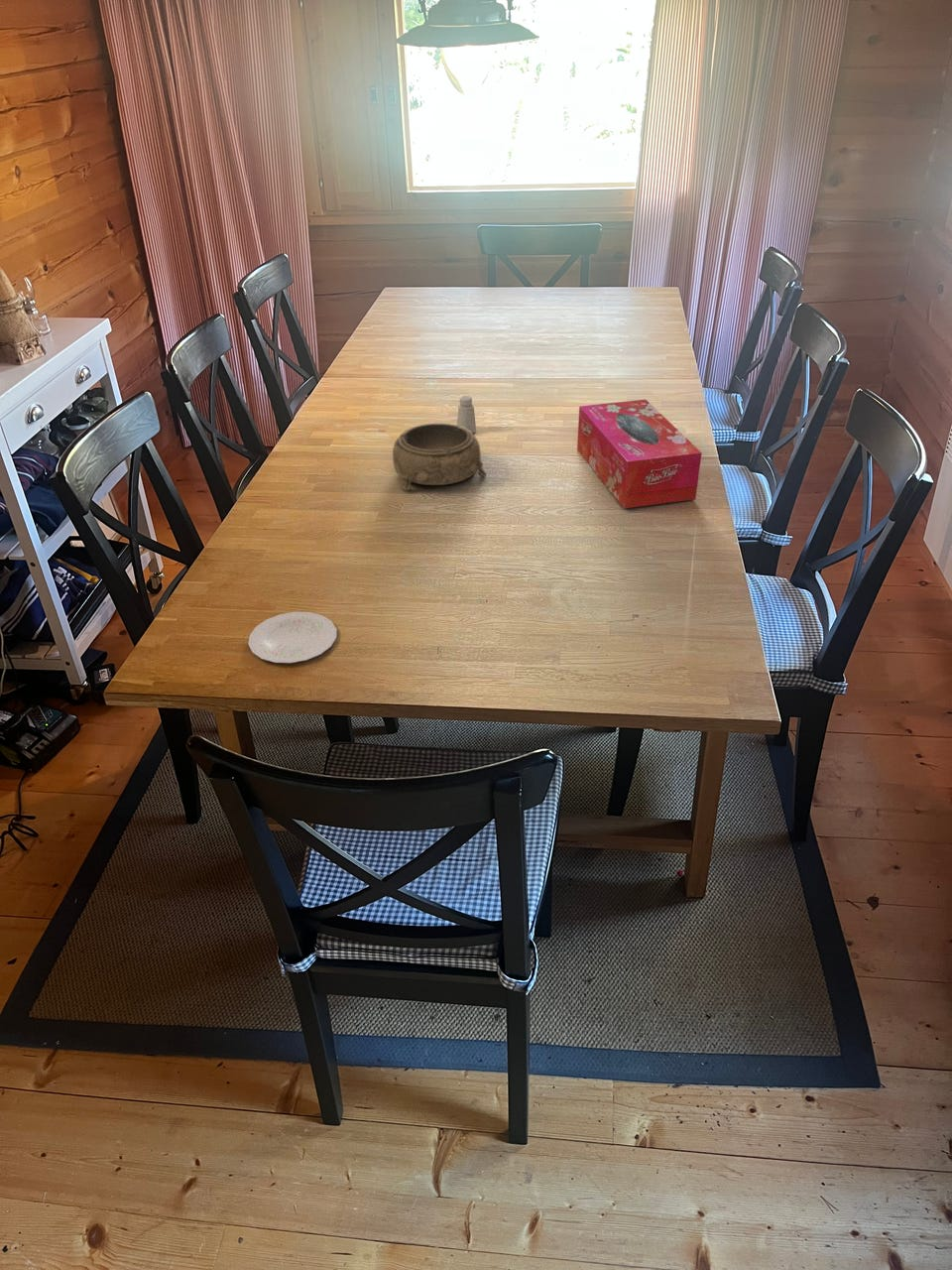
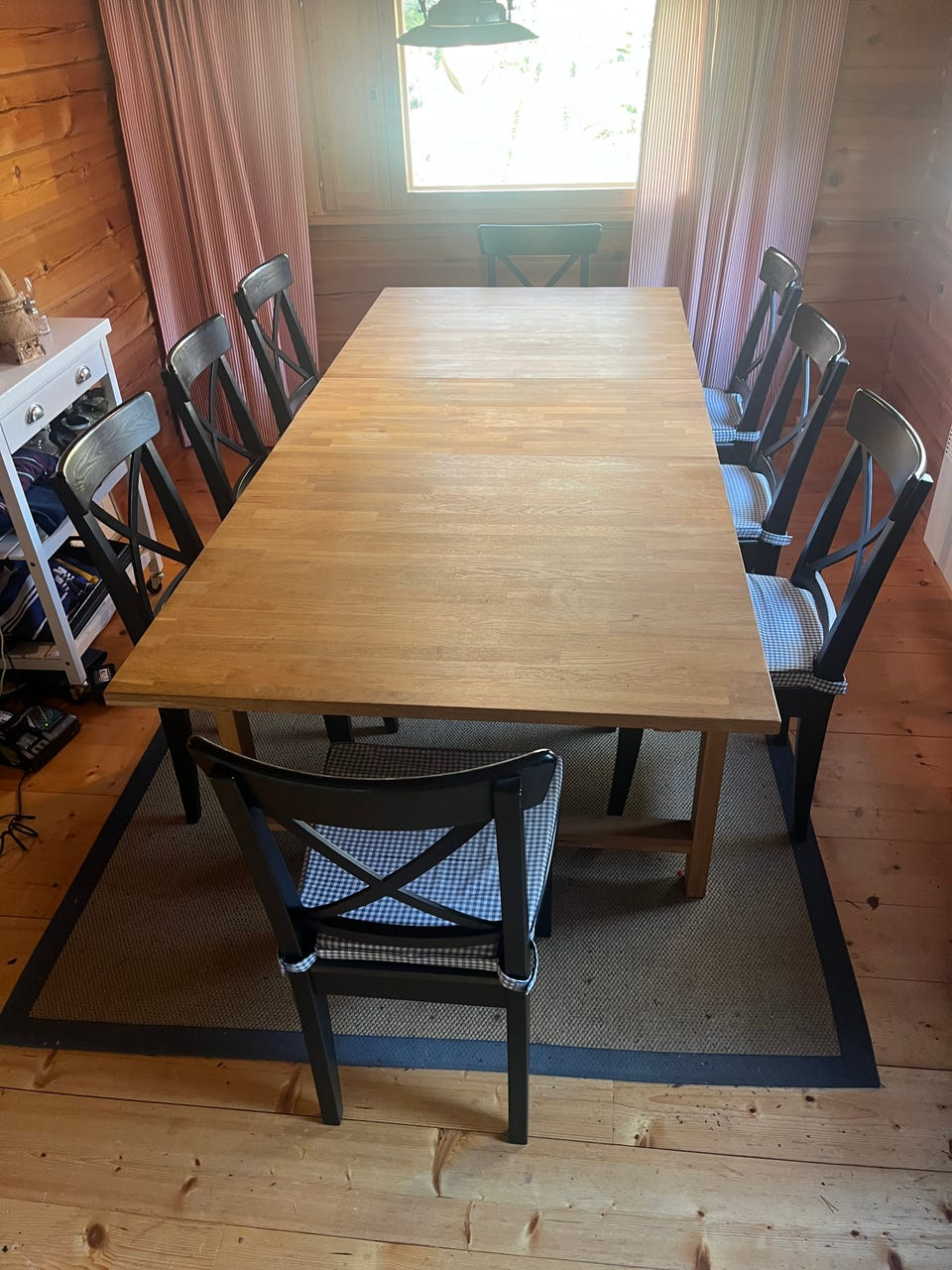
- saltshaker (466, 414)
- tissue box (635, 450)
- plate (280, 614)
- decorative bowl (439, 454)
